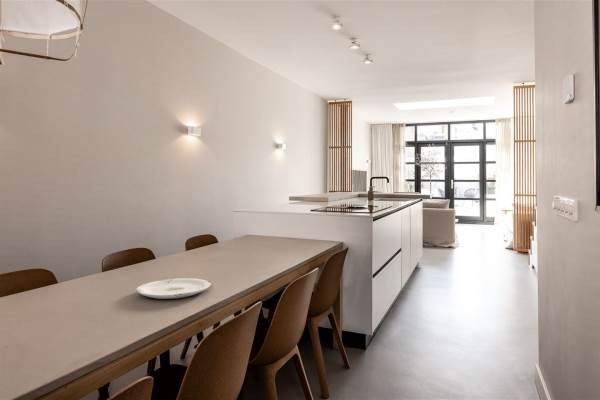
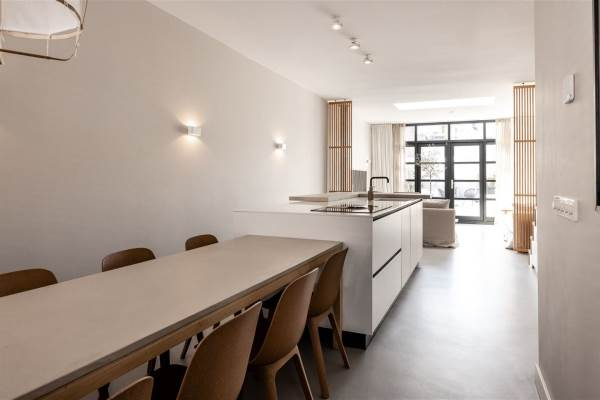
- plate (174, 288)
